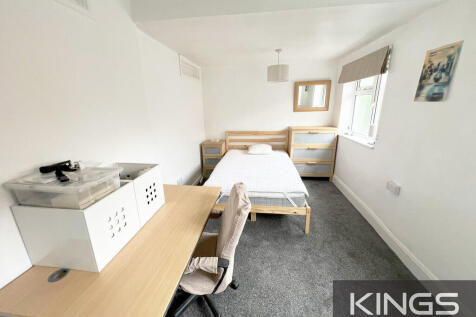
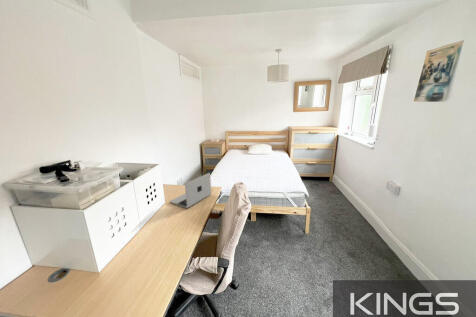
+ laptop (190, 187)
